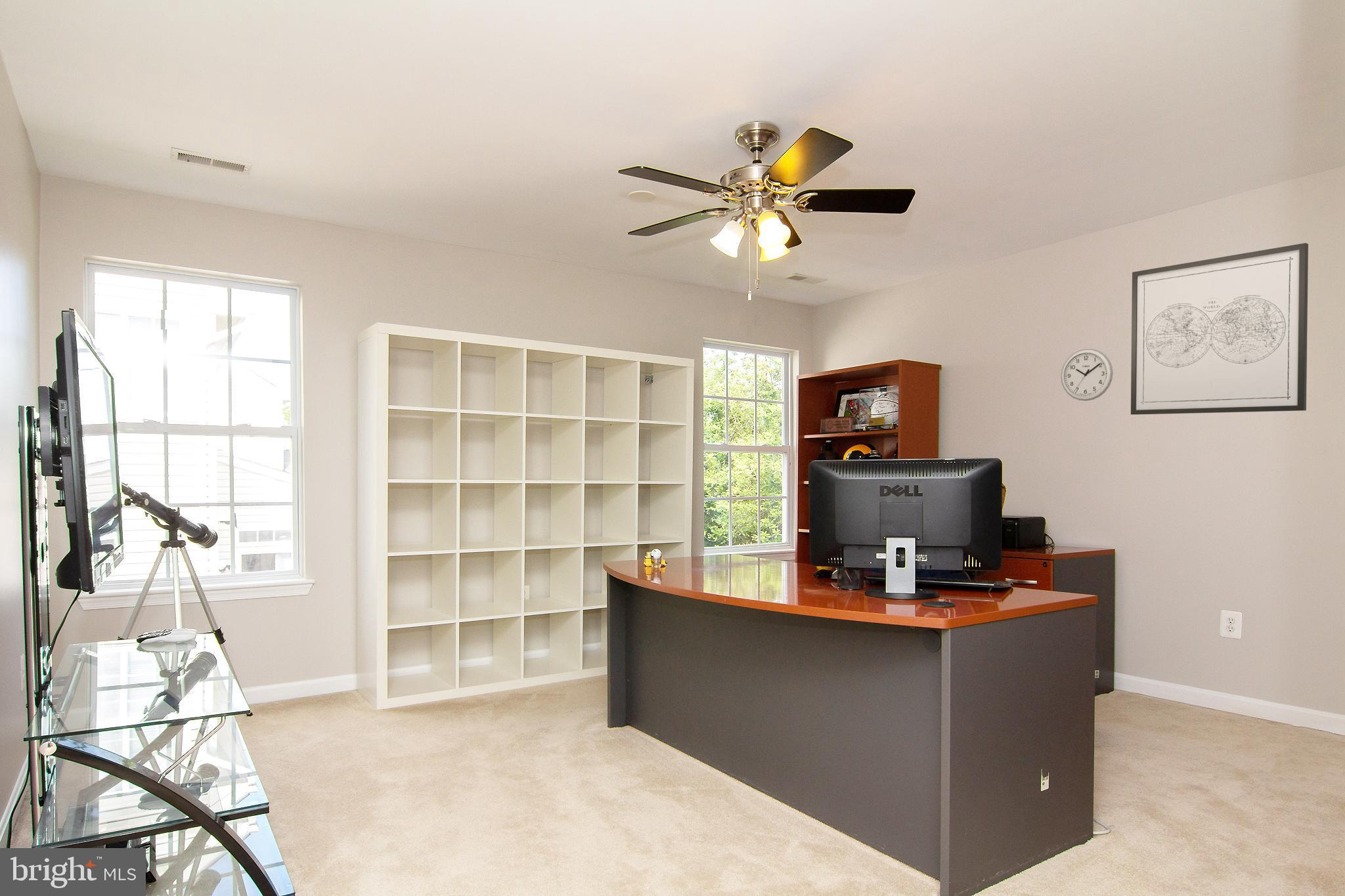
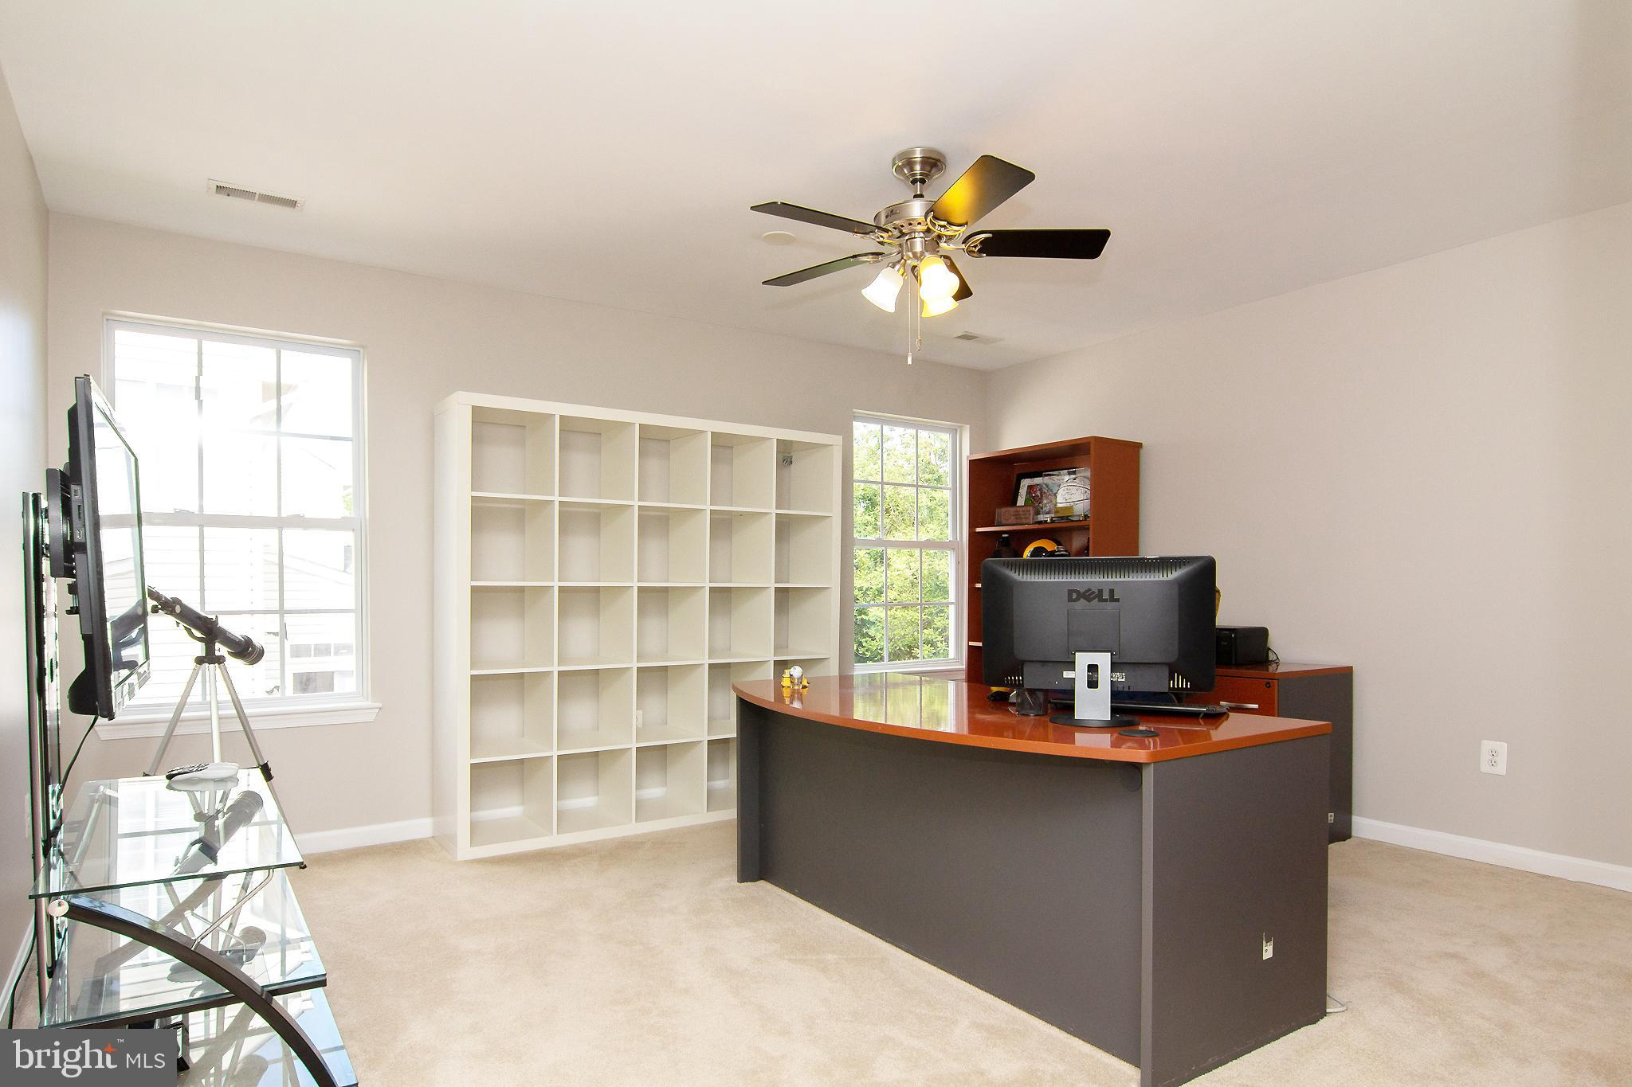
- wall clock (1086, 374)
- wall art (1212, 335)
